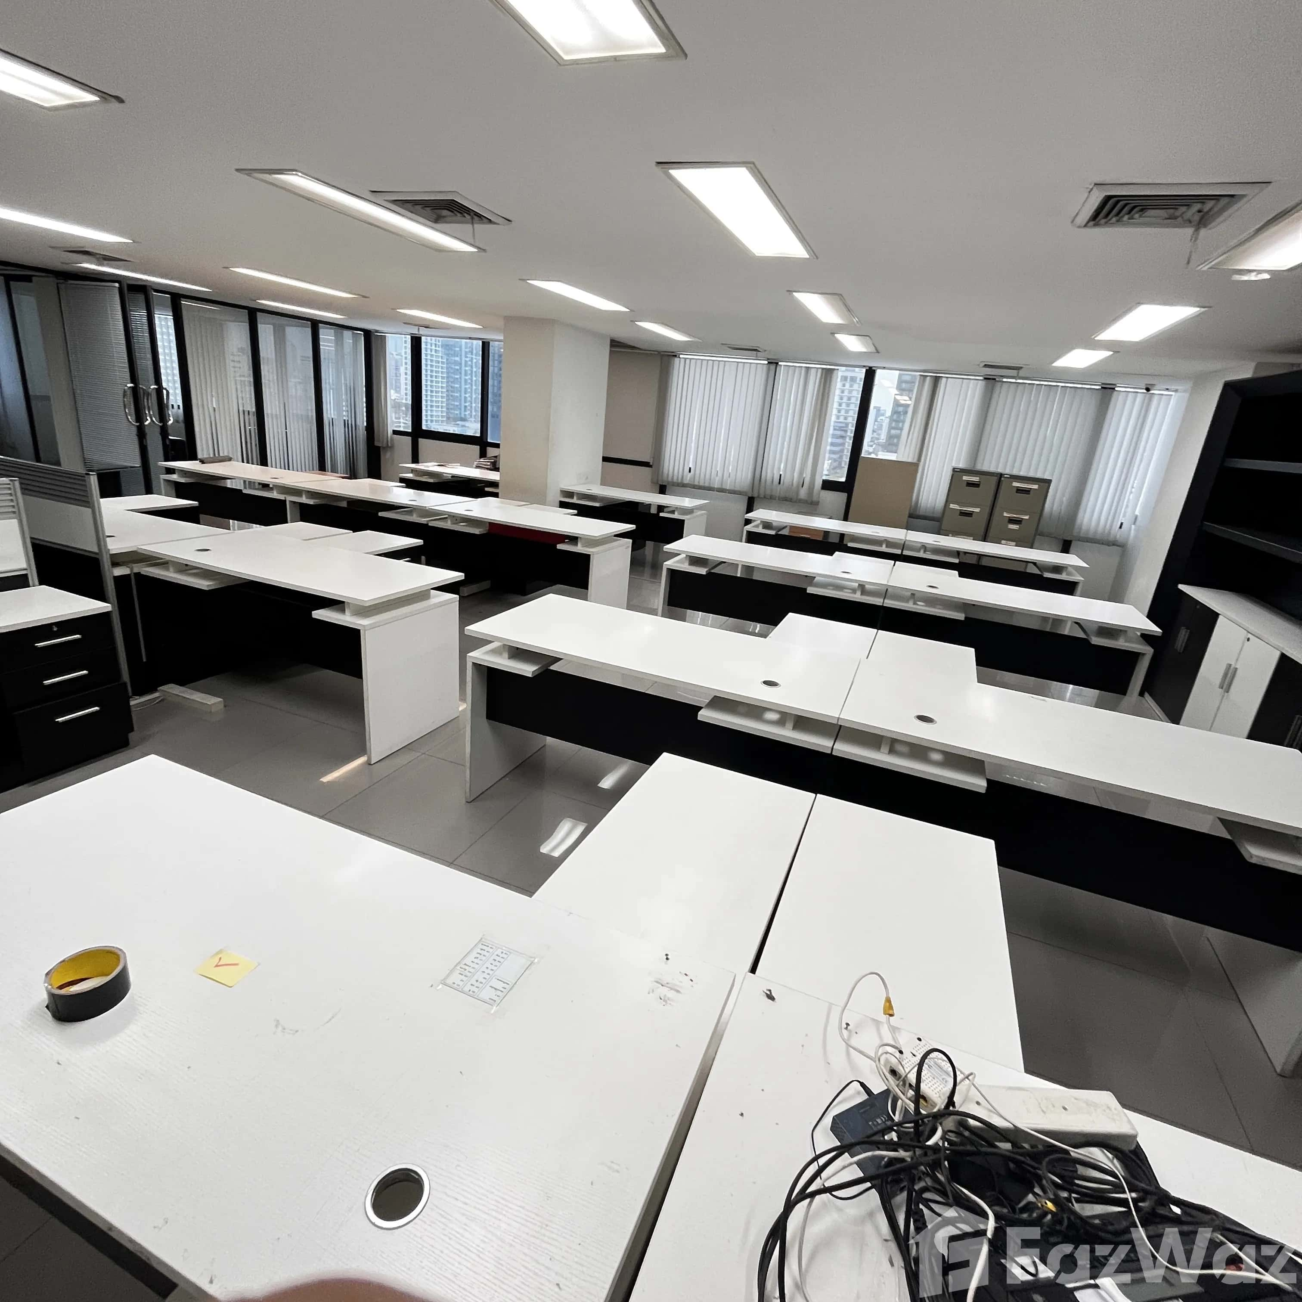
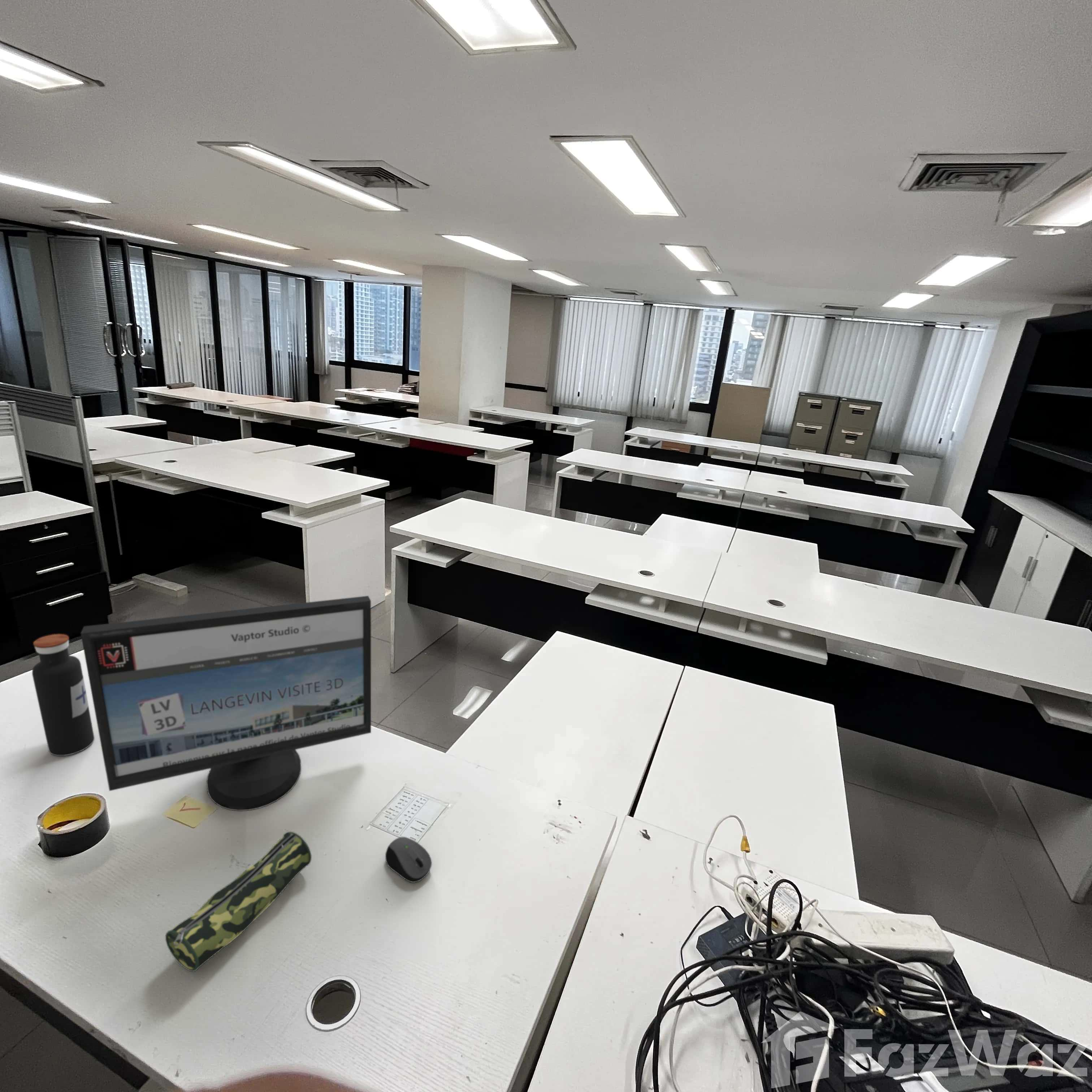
+ water bottle (62, 694)
+ computer monitor (248, 694)
+ pencil case (242, 899)
+ computer mouse (408, 857)
